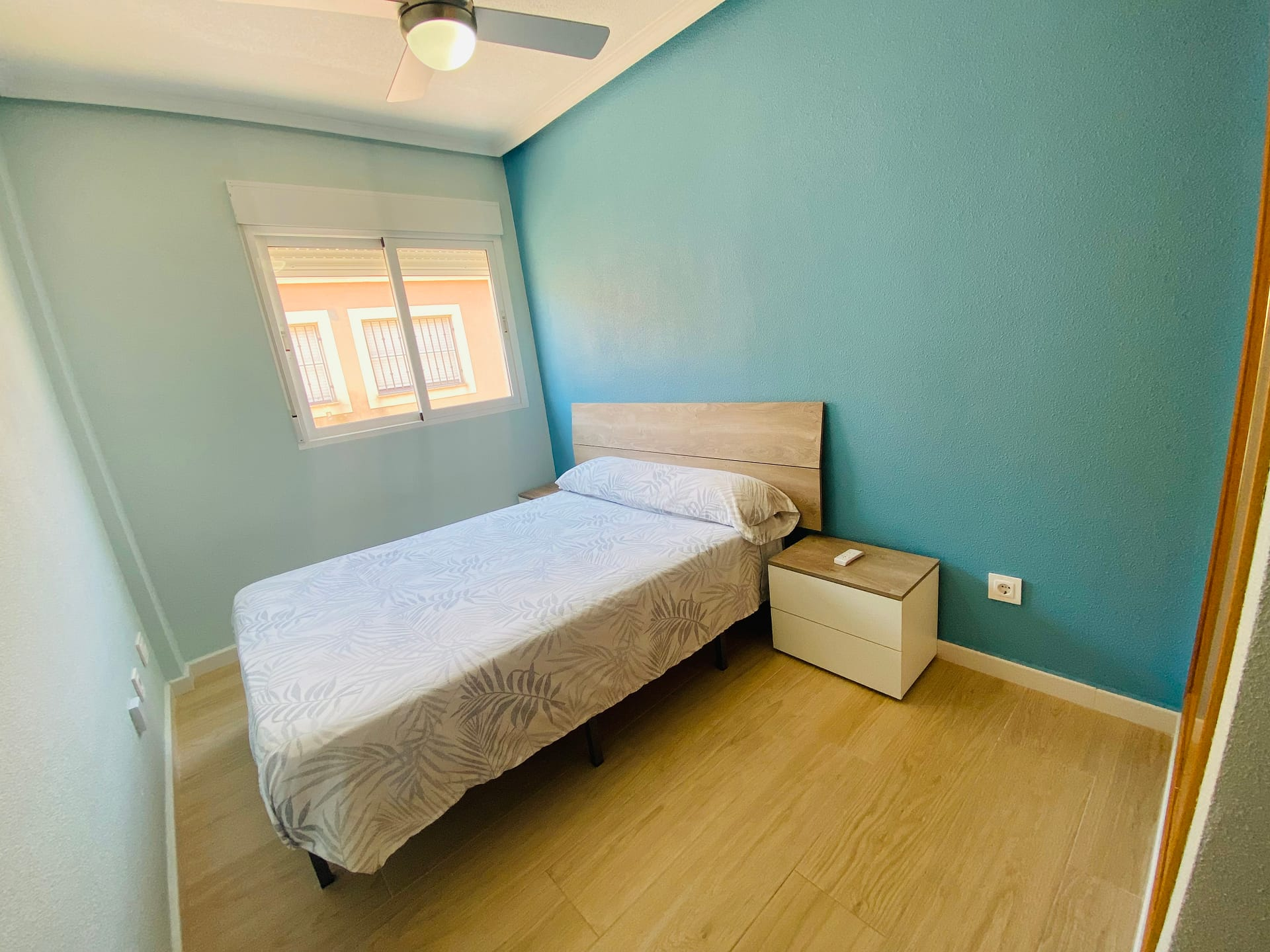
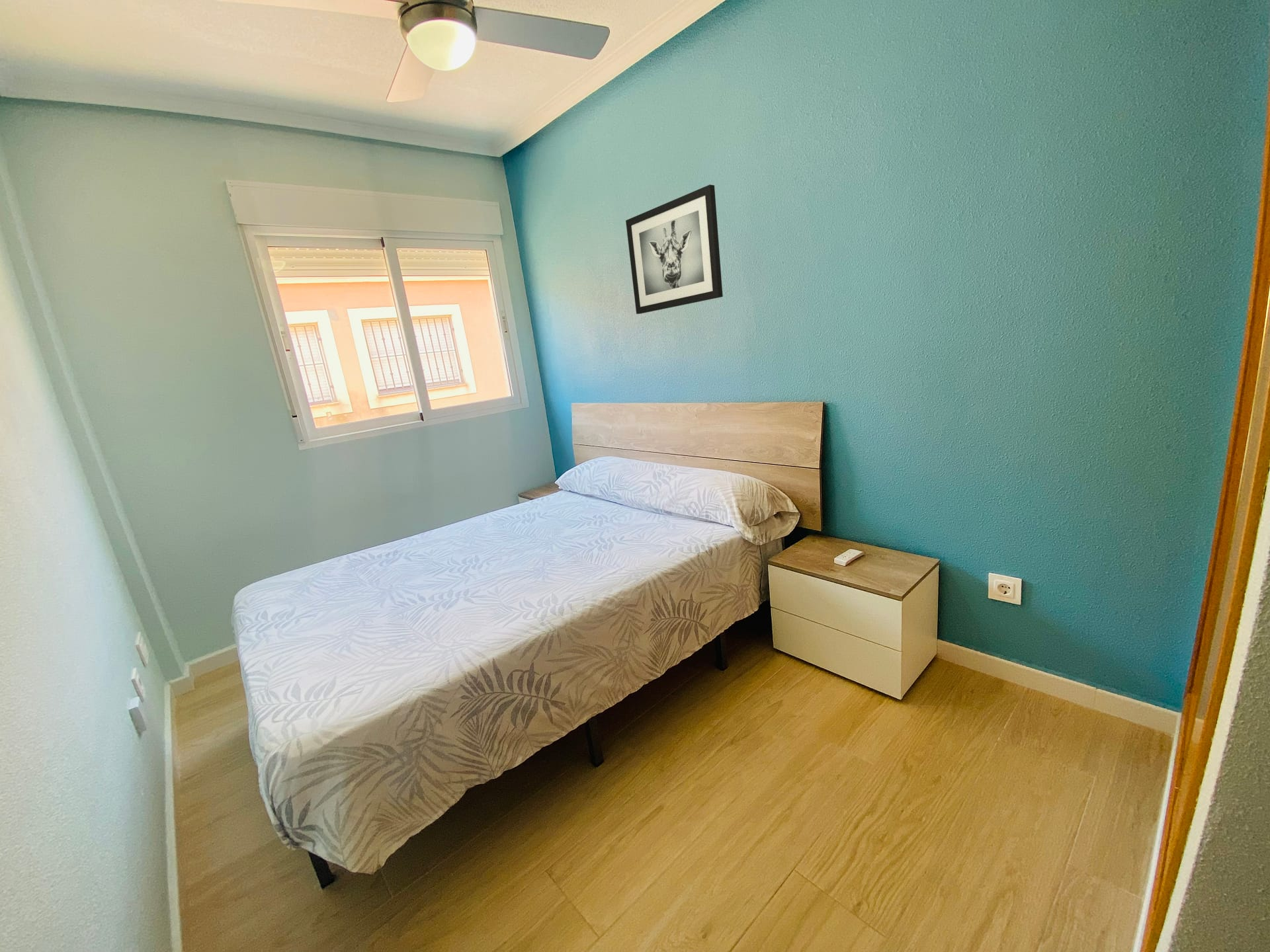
+ wall art (671, 256)
